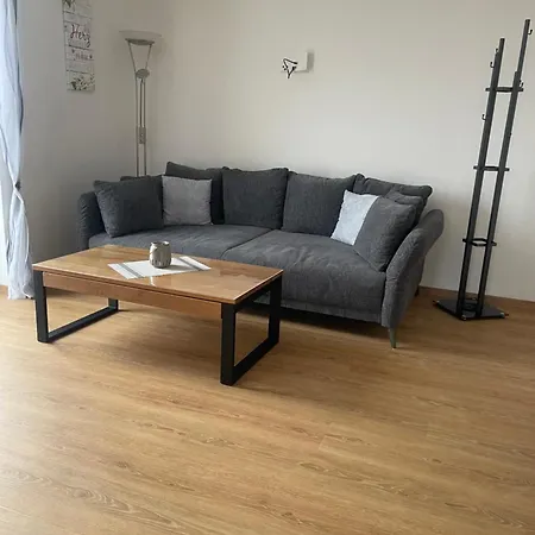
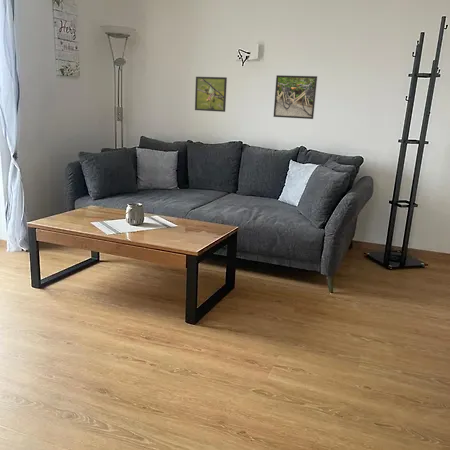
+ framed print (294, 97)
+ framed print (210, 94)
